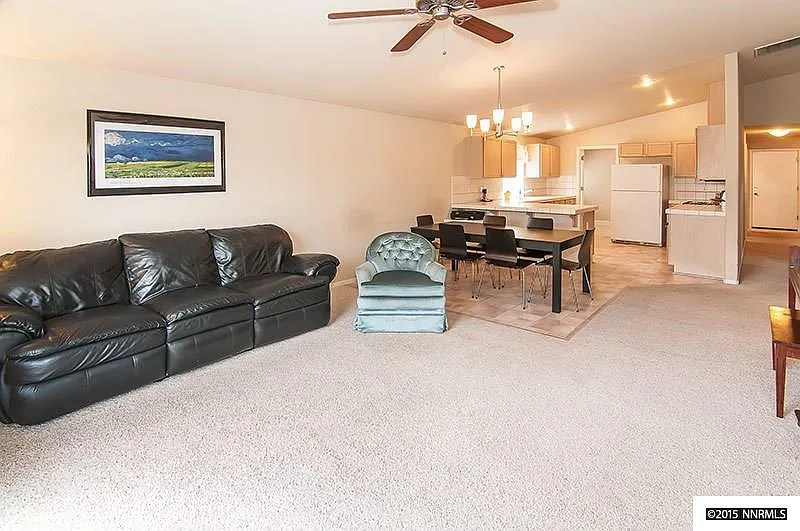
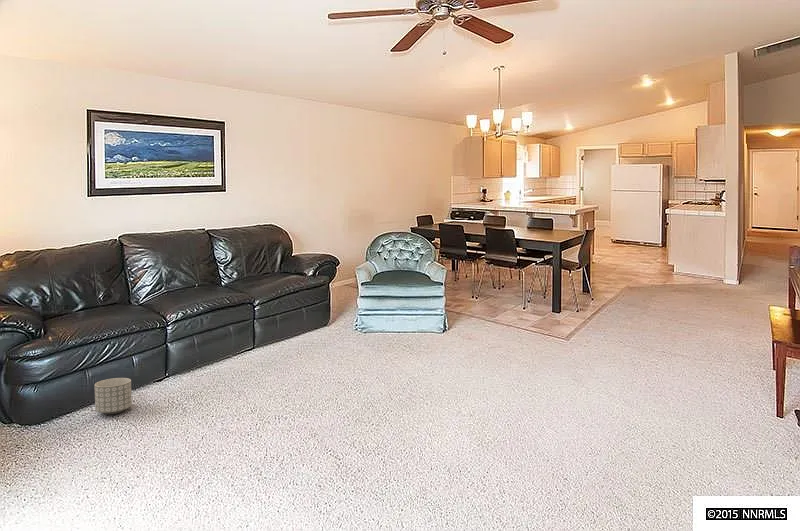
+ planter (113, 397)
